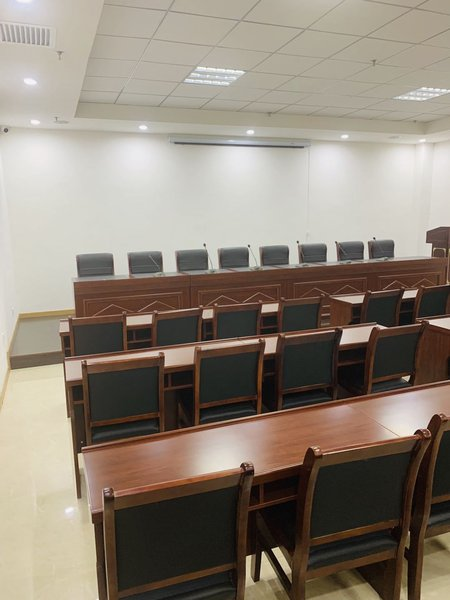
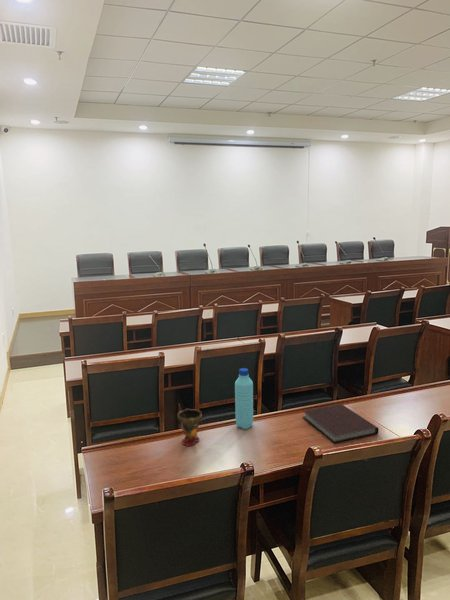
+ water bottle (244, 397)
+ notebook (338, 421)
+ cup (189, 426)
